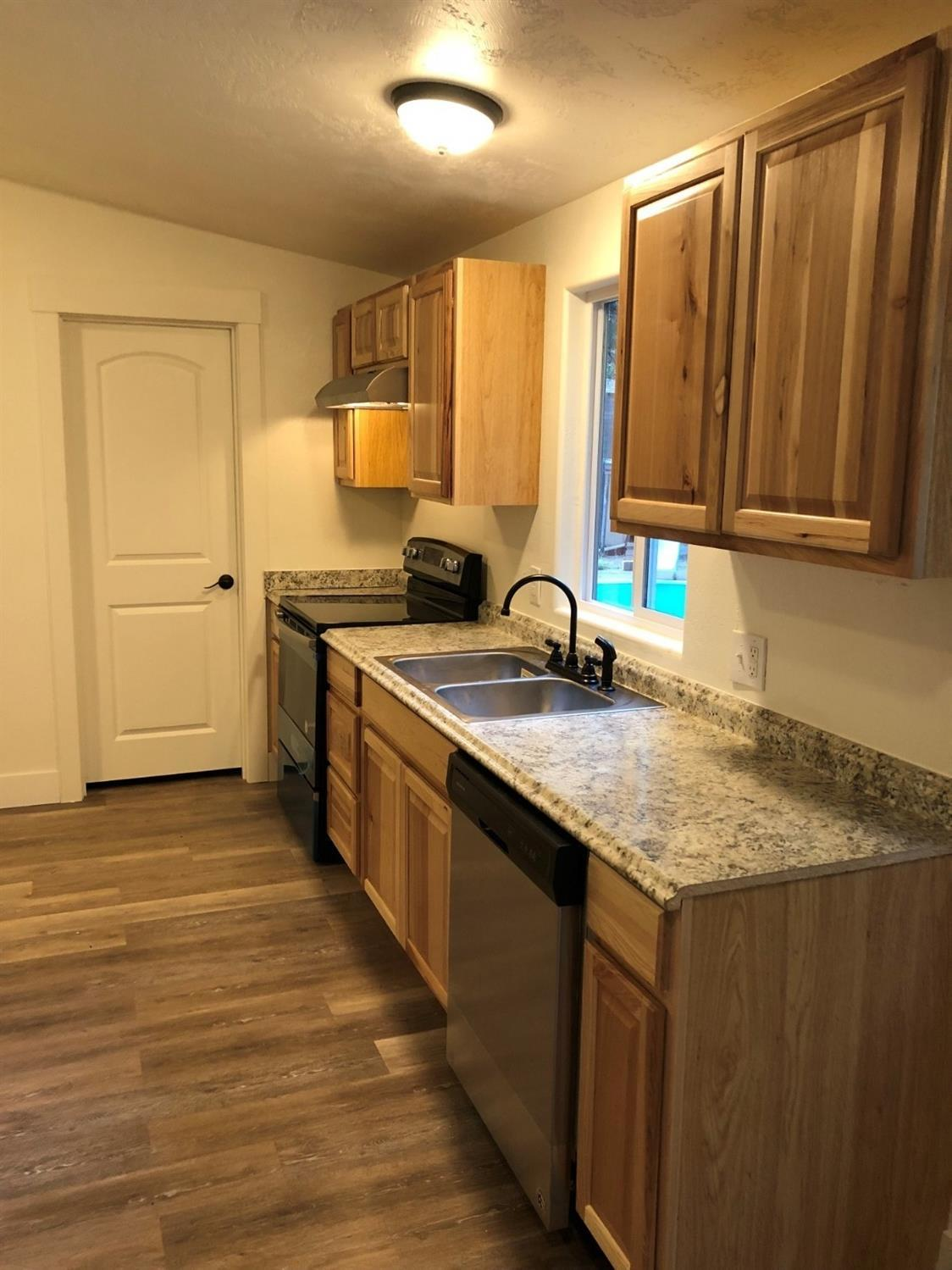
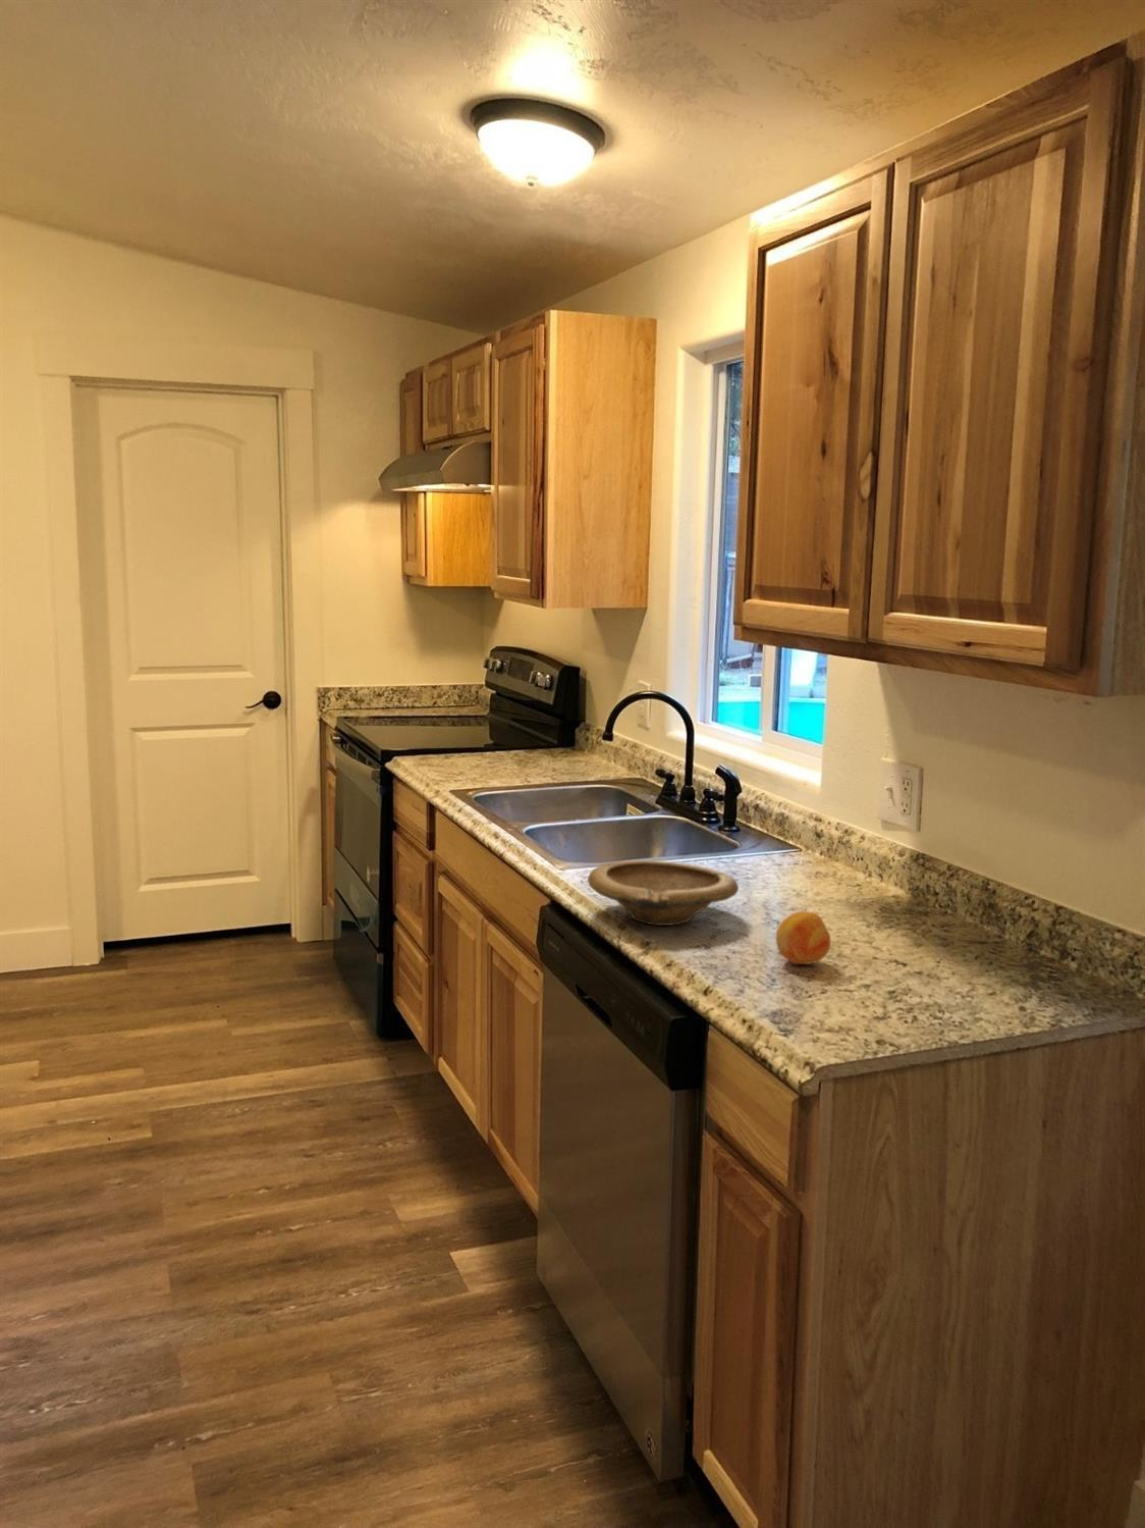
+ bowl (663, 895)
+ fruit (802, 937)
